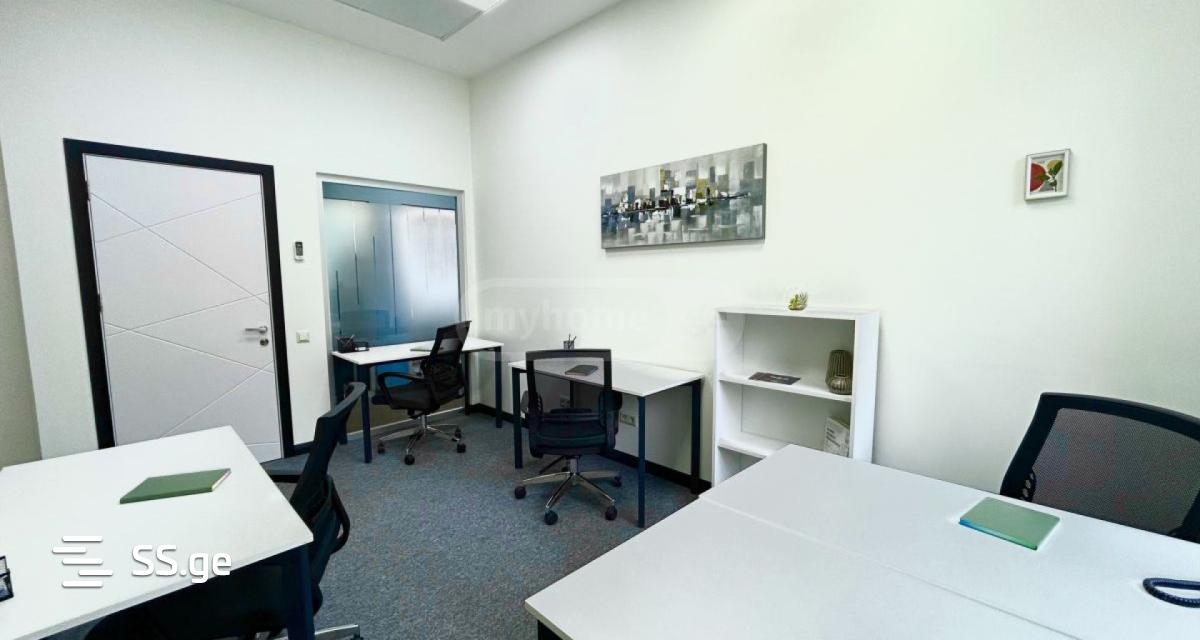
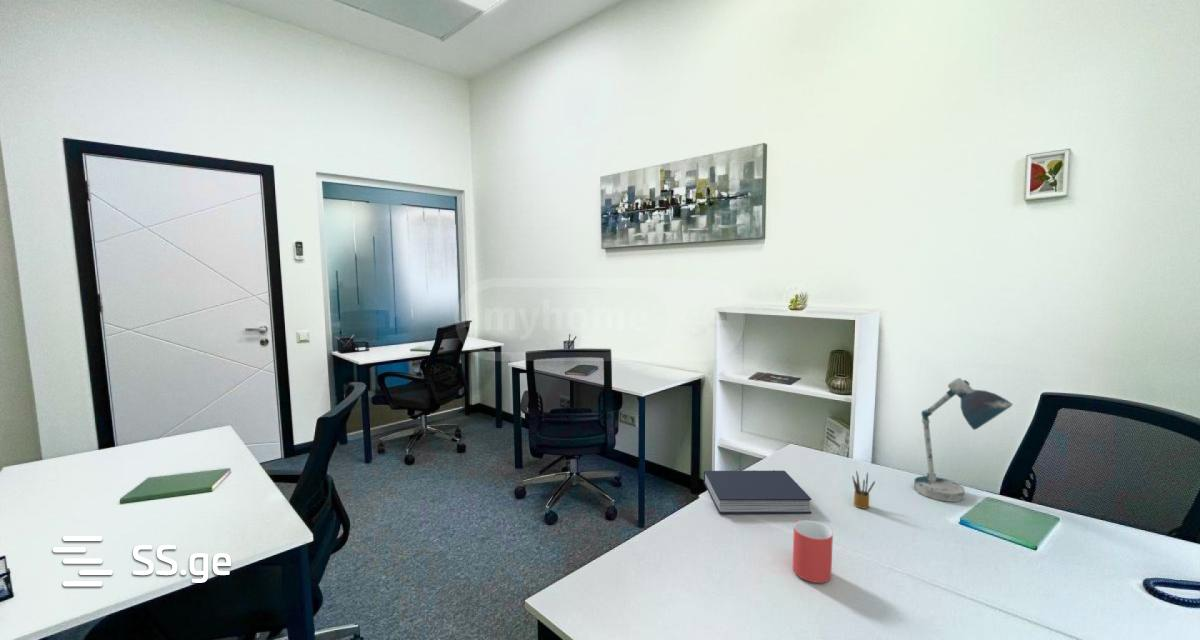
+ desk lamp (972, 428)
+ book (753, 490)
+ pencil box (863, 490)
+ mug (808, 547)
